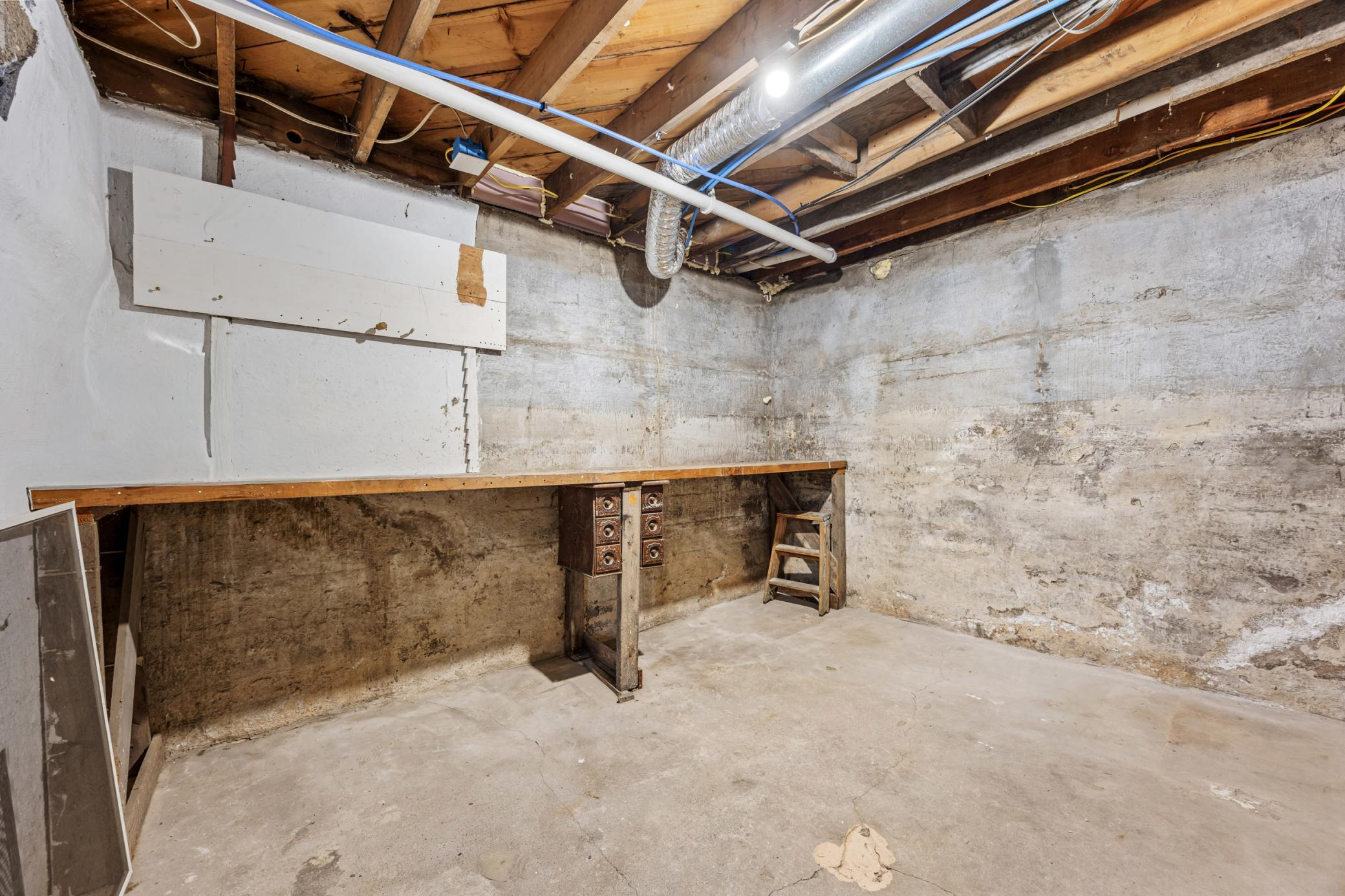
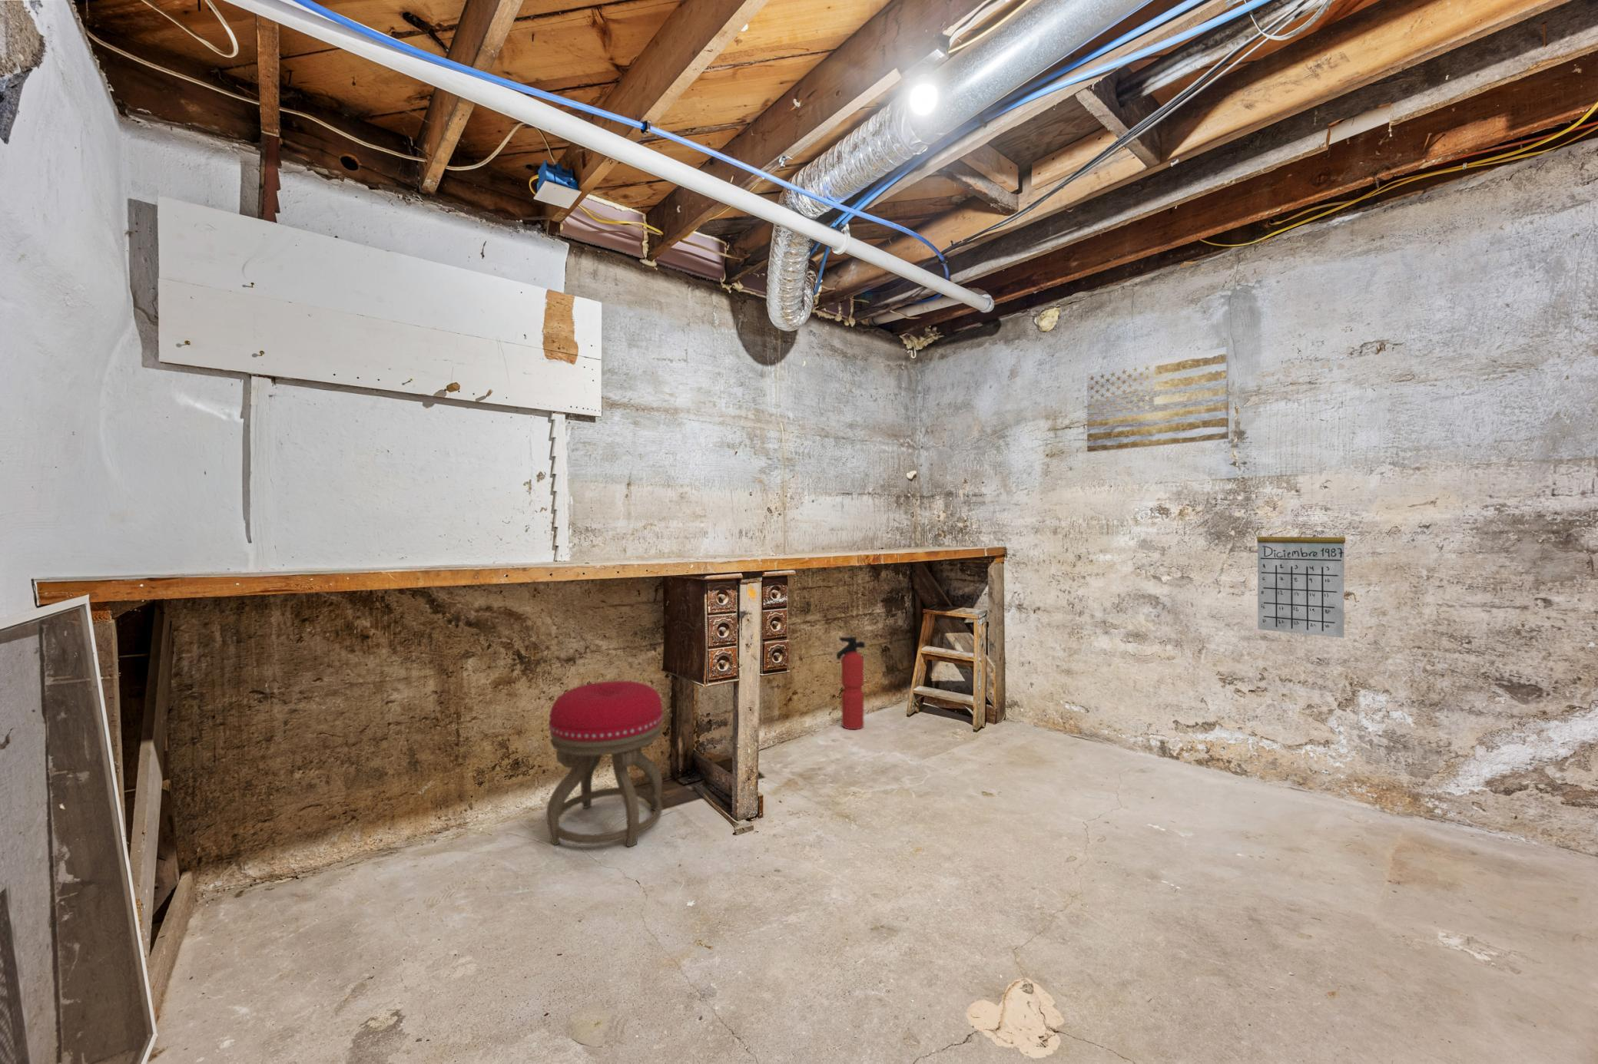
+ stool (607, 754)
+ fire extinguisher (851, 680)
+ calendar (1299, 574)
+ wall art (1152, 404)
